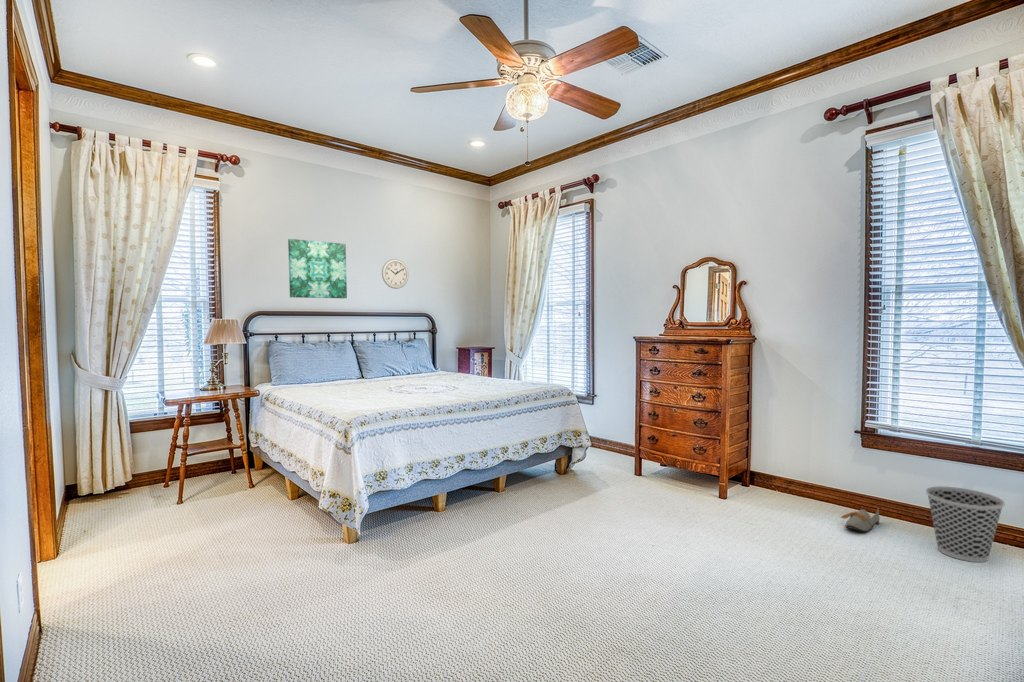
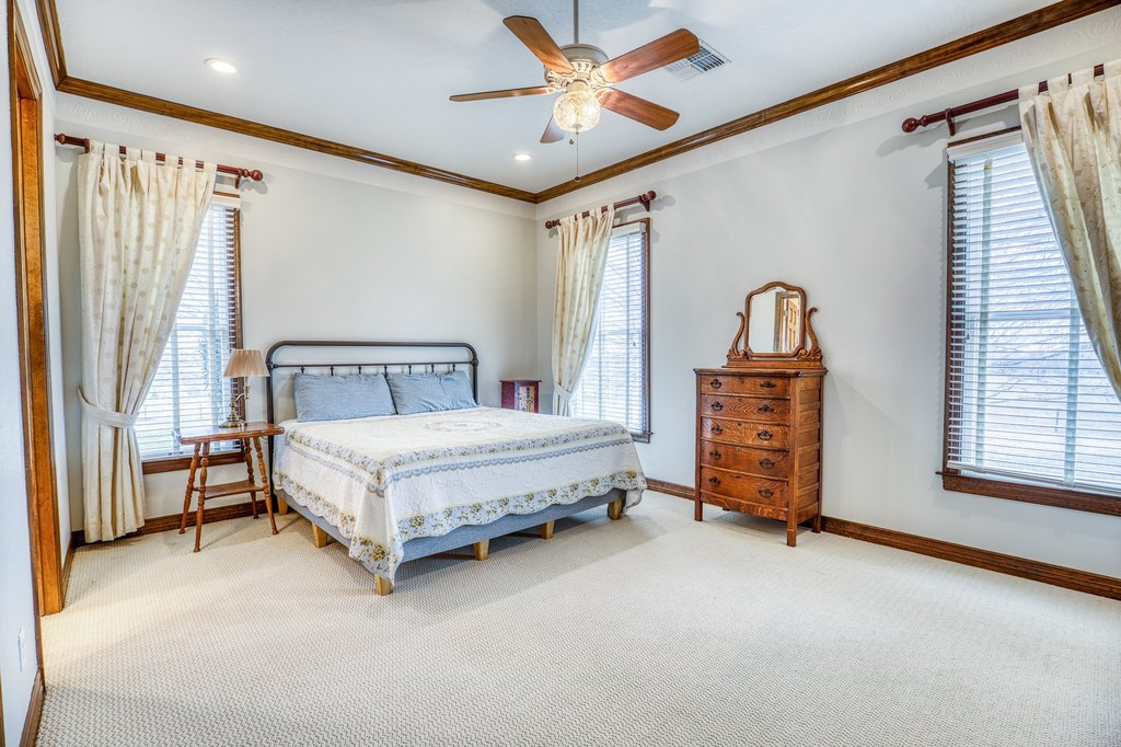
- wall art (318, 269)
- wall clock (395, 273)
- wastebasket (963, 524)
- shoe (858, 517)
